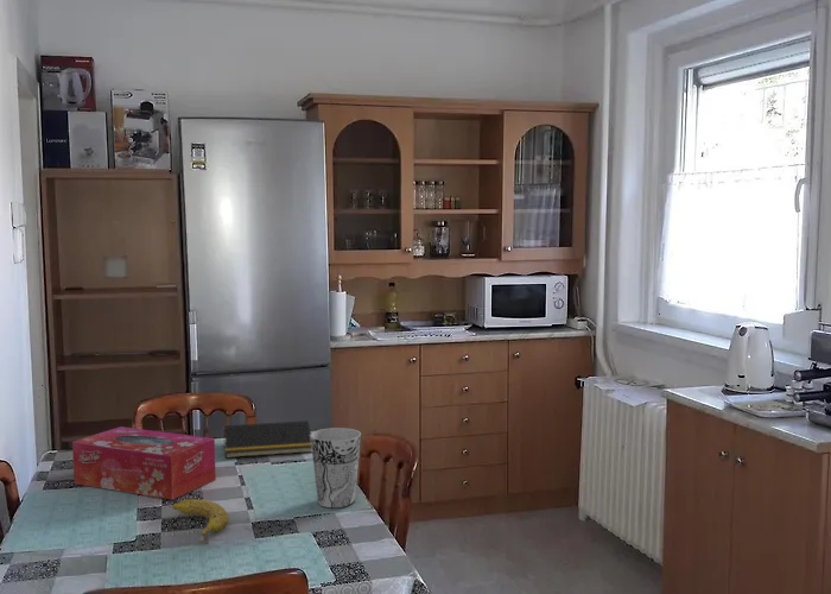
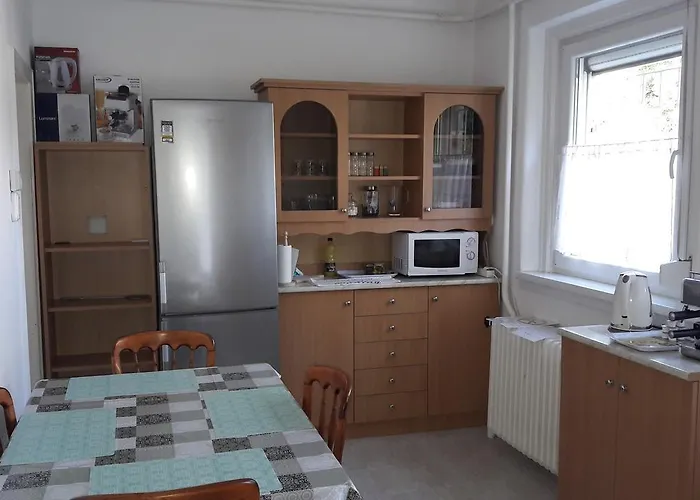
- notepad (268, 438)
- tissue box (144, 460)
- cup (336, 467)
- fruit (202, 514)
